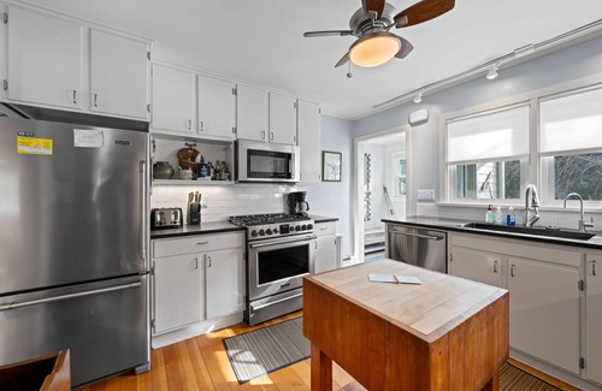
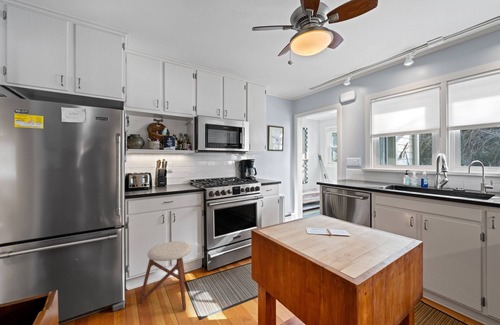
+ stool (167, 273)
